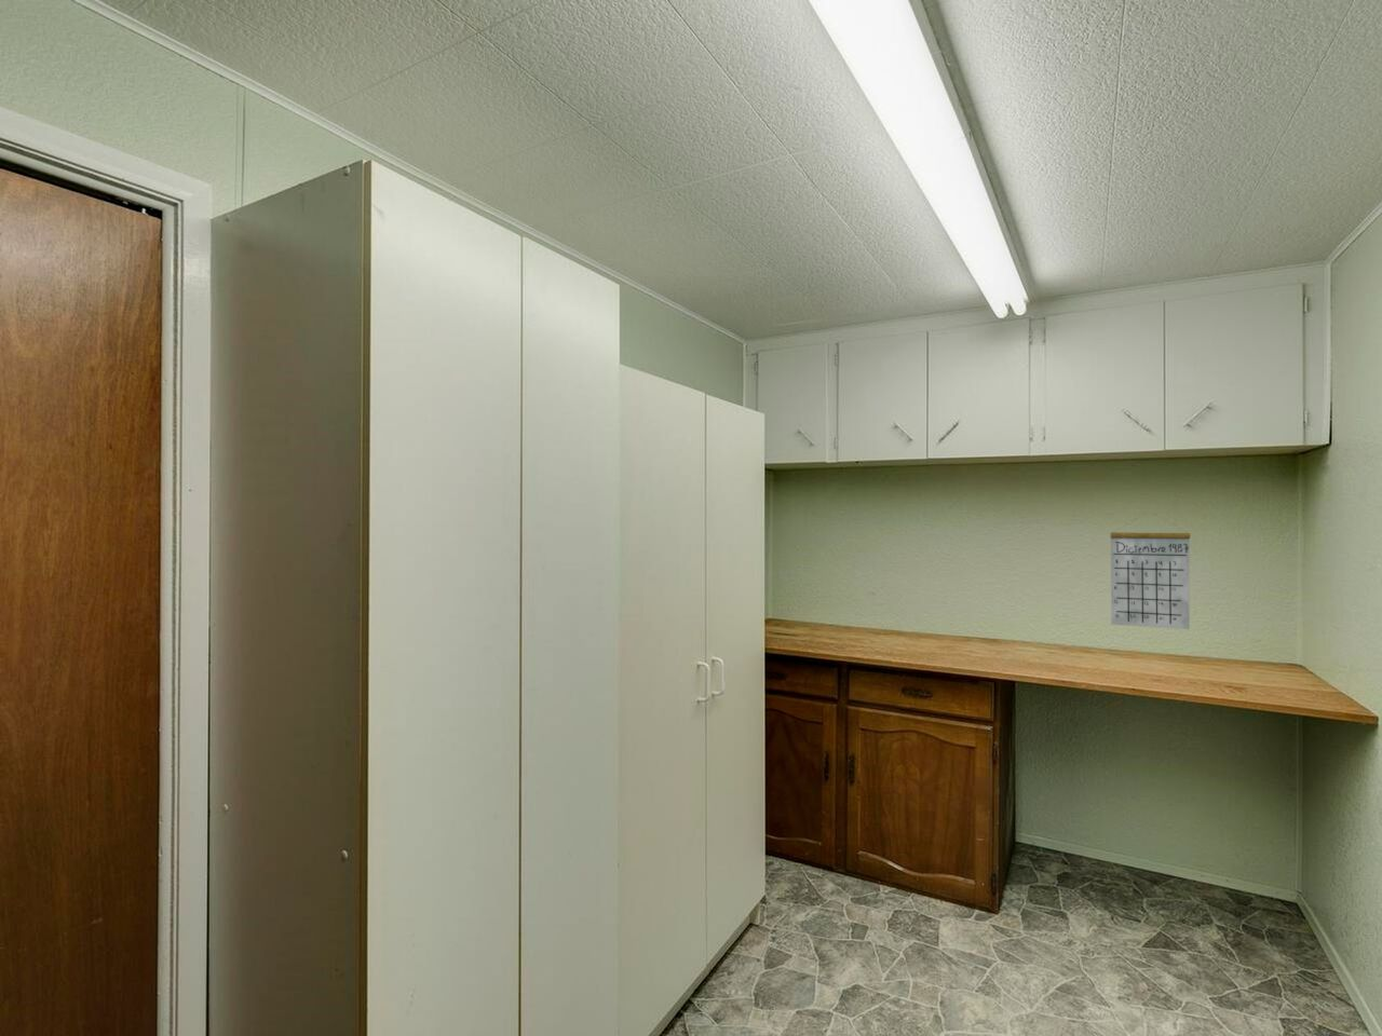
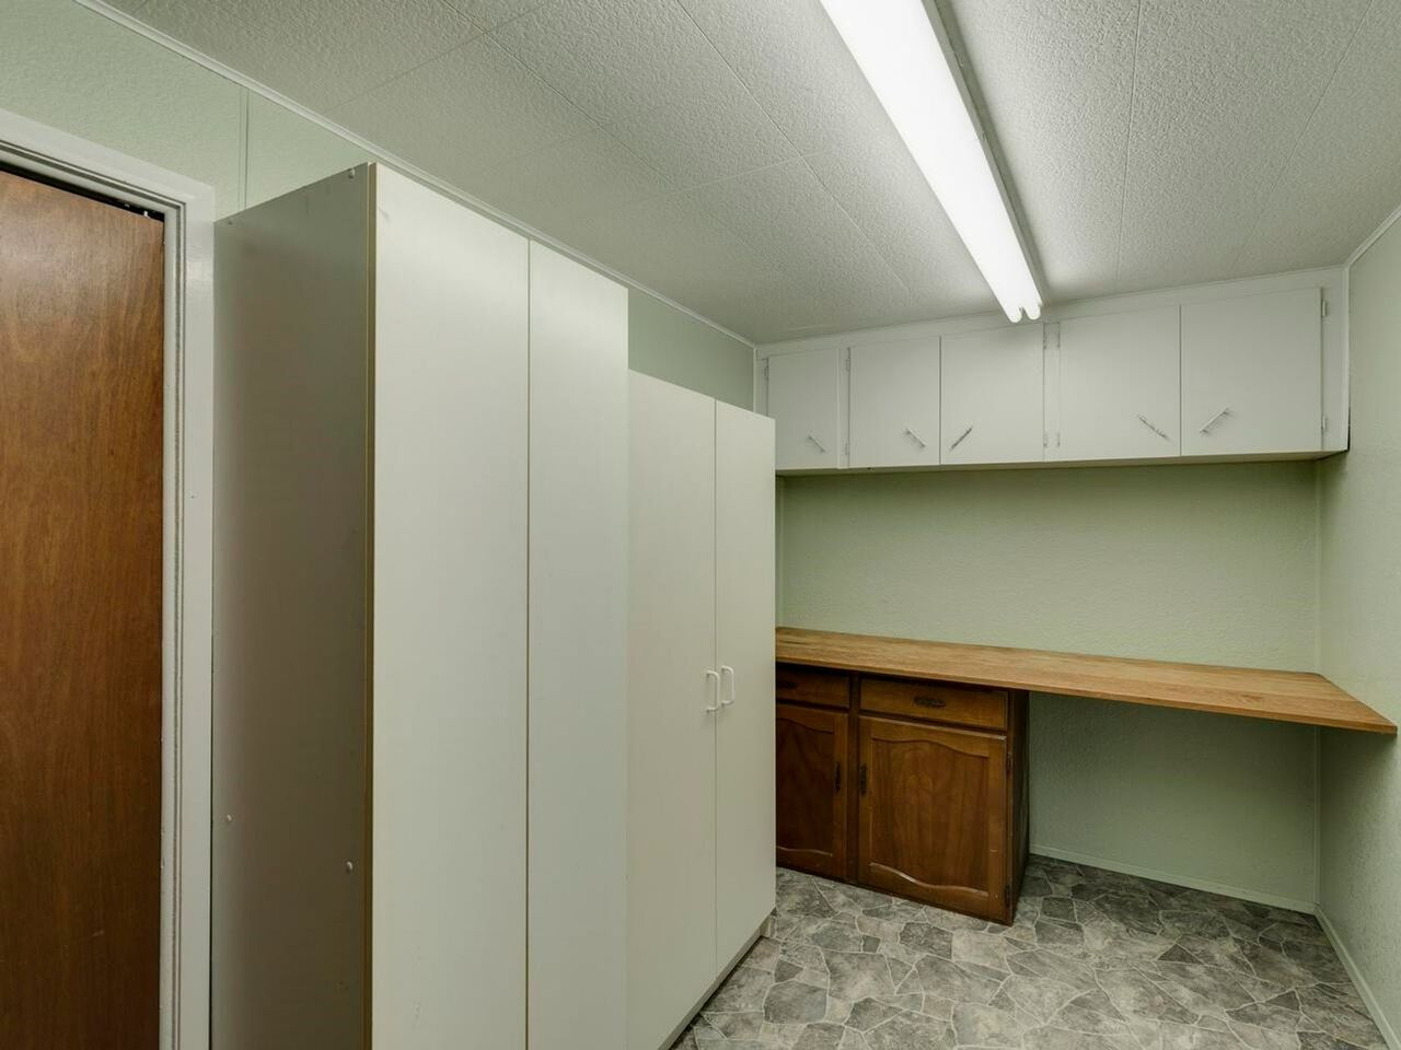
- calendar (1149, 569)
